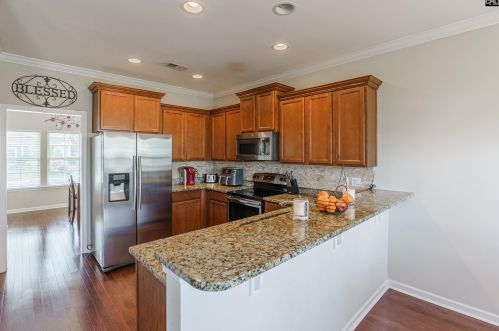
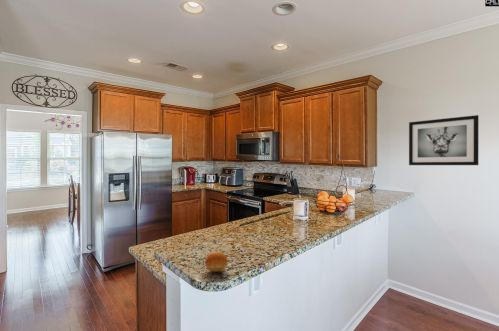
+ fruit (216, 261)
+ wall art (441, 142)
